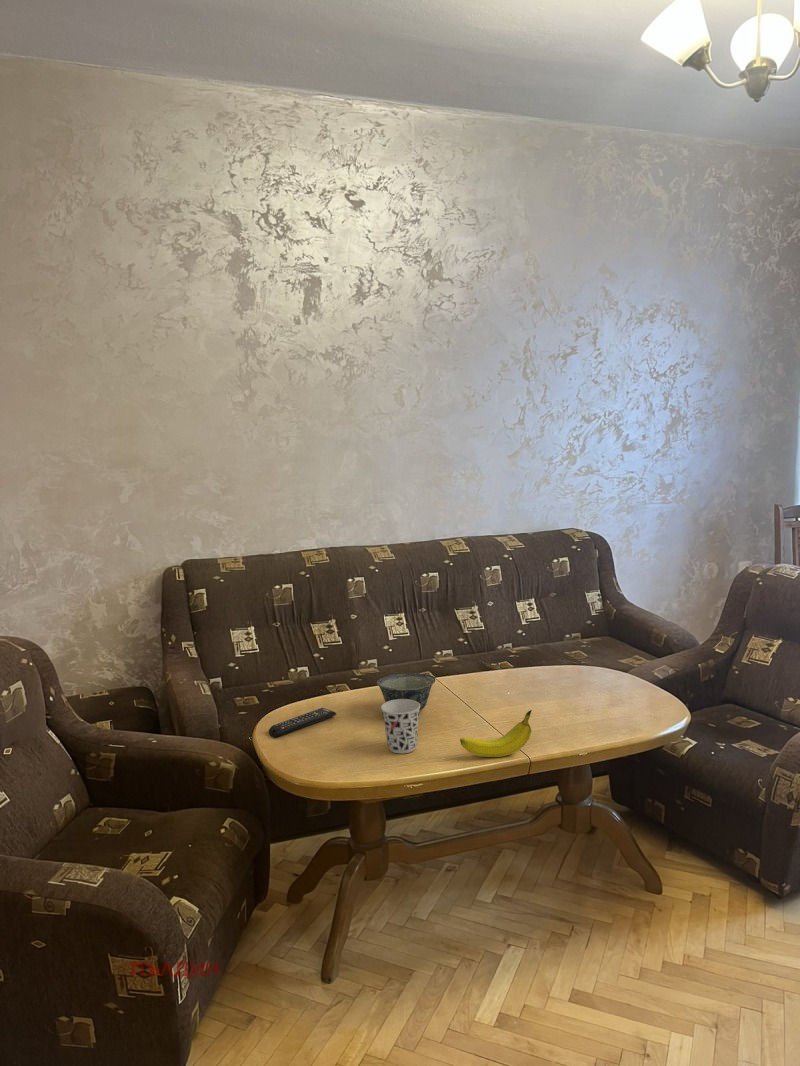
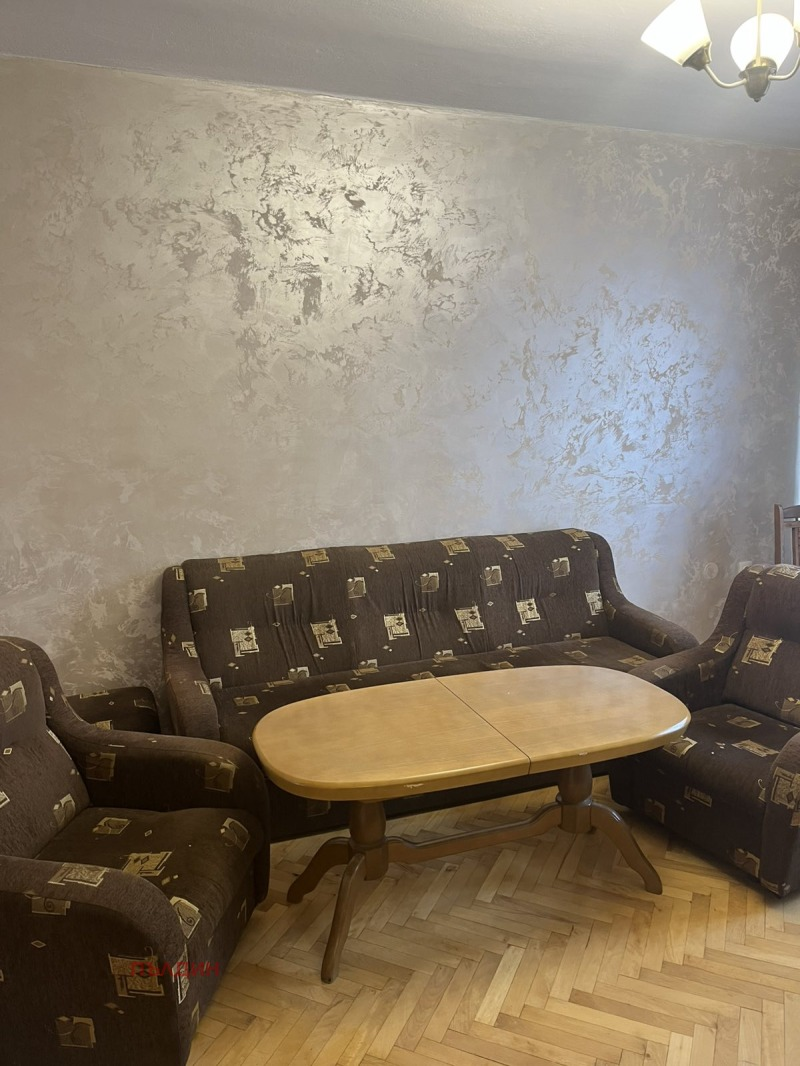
- remote control (303, 721)
- cup (401, 727)
- bowl (406, 695)
- fruit (498, 738)
